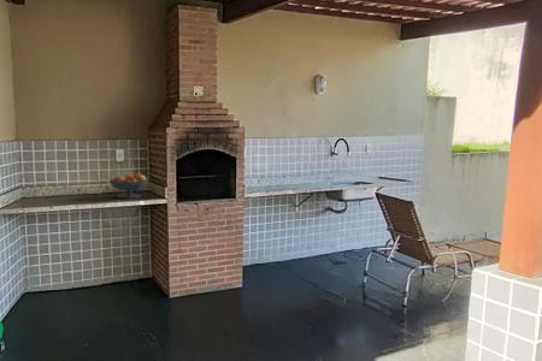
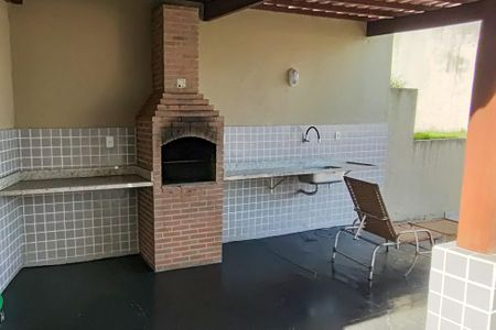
- fruit bowl (129, 184)
